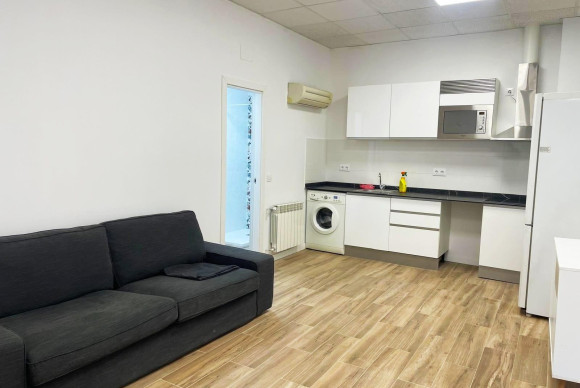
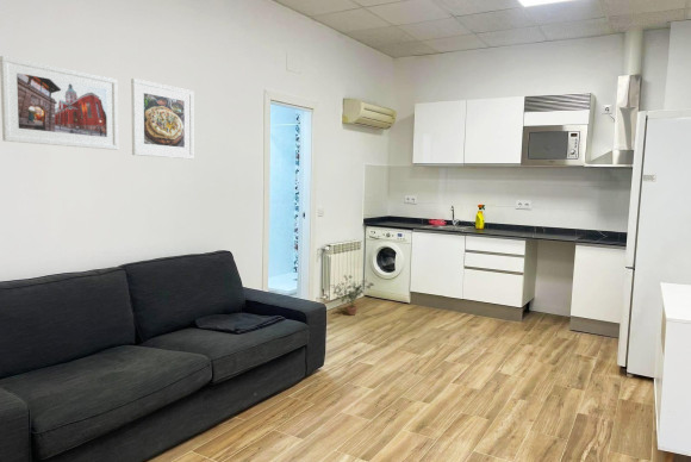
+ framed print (64, 107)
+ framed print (164, 120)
+ potted plant (351, 294)
